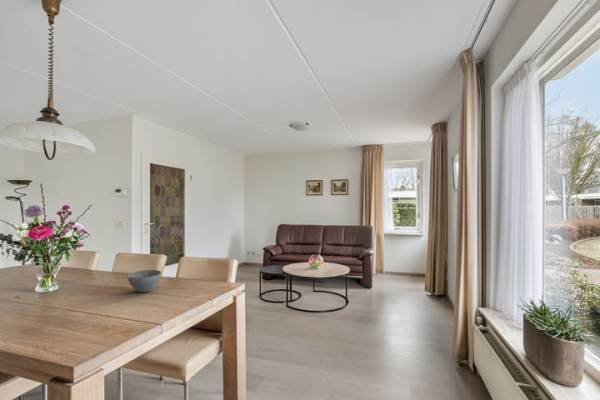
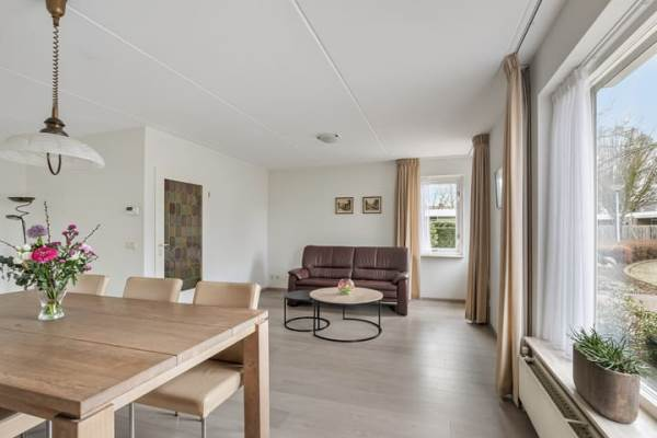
- bowl (144, 282)
